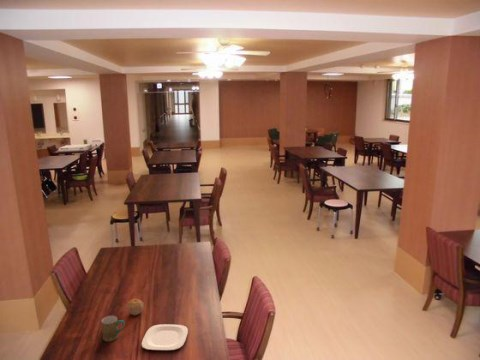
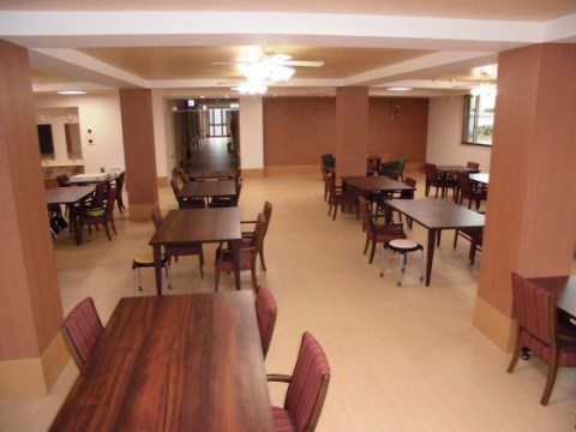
- mug (113, 328)
- plate (165, 337)
- fruit (135, 306)
